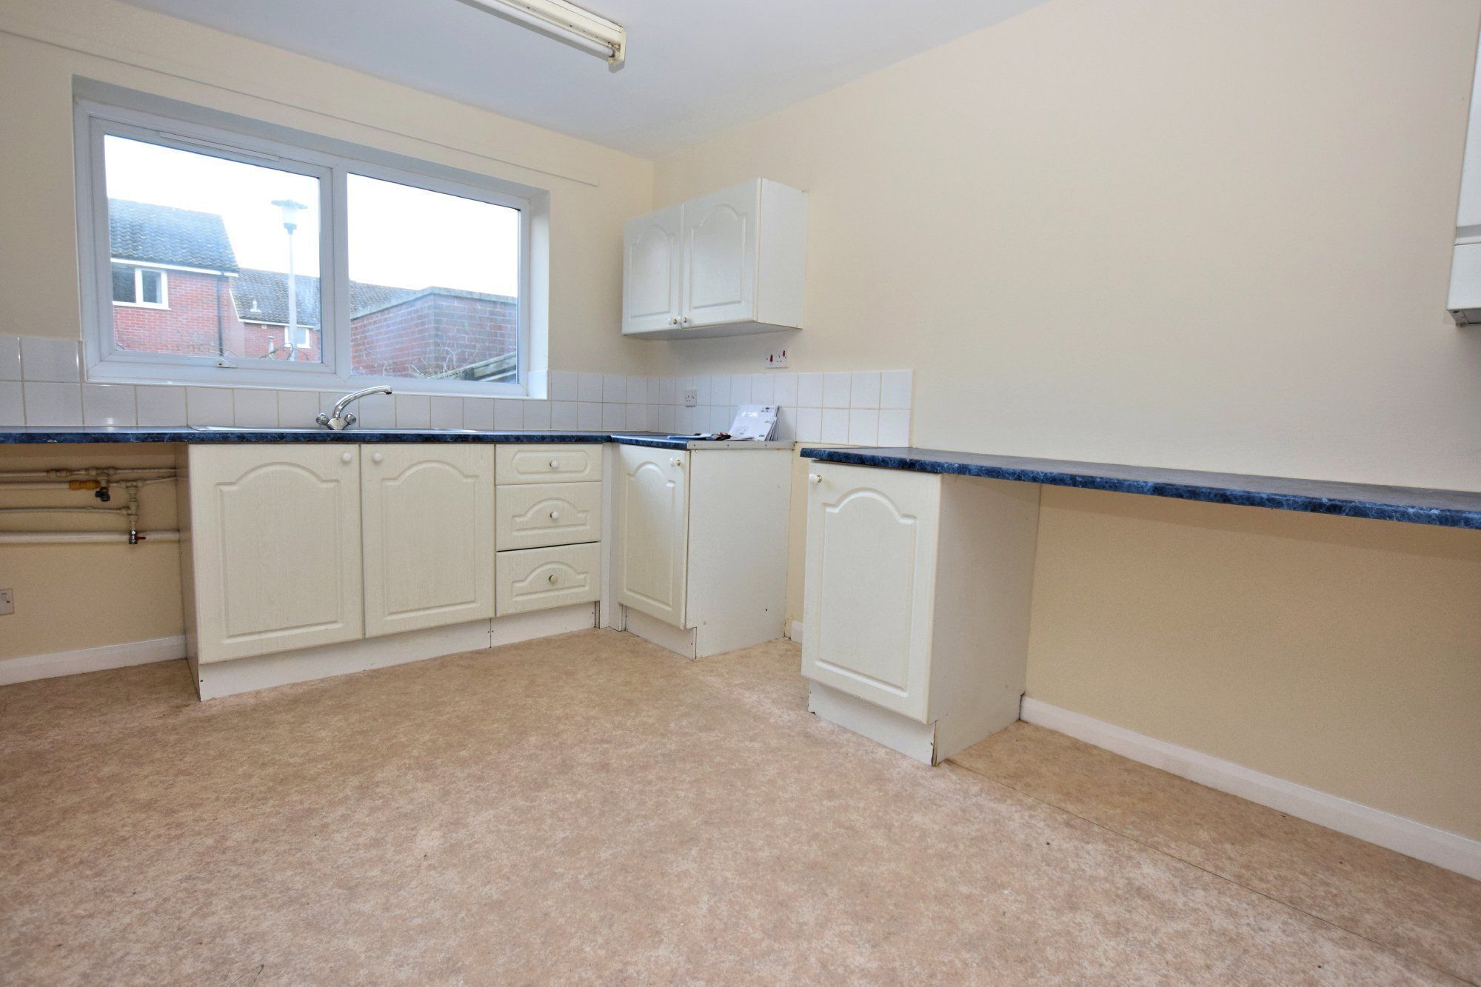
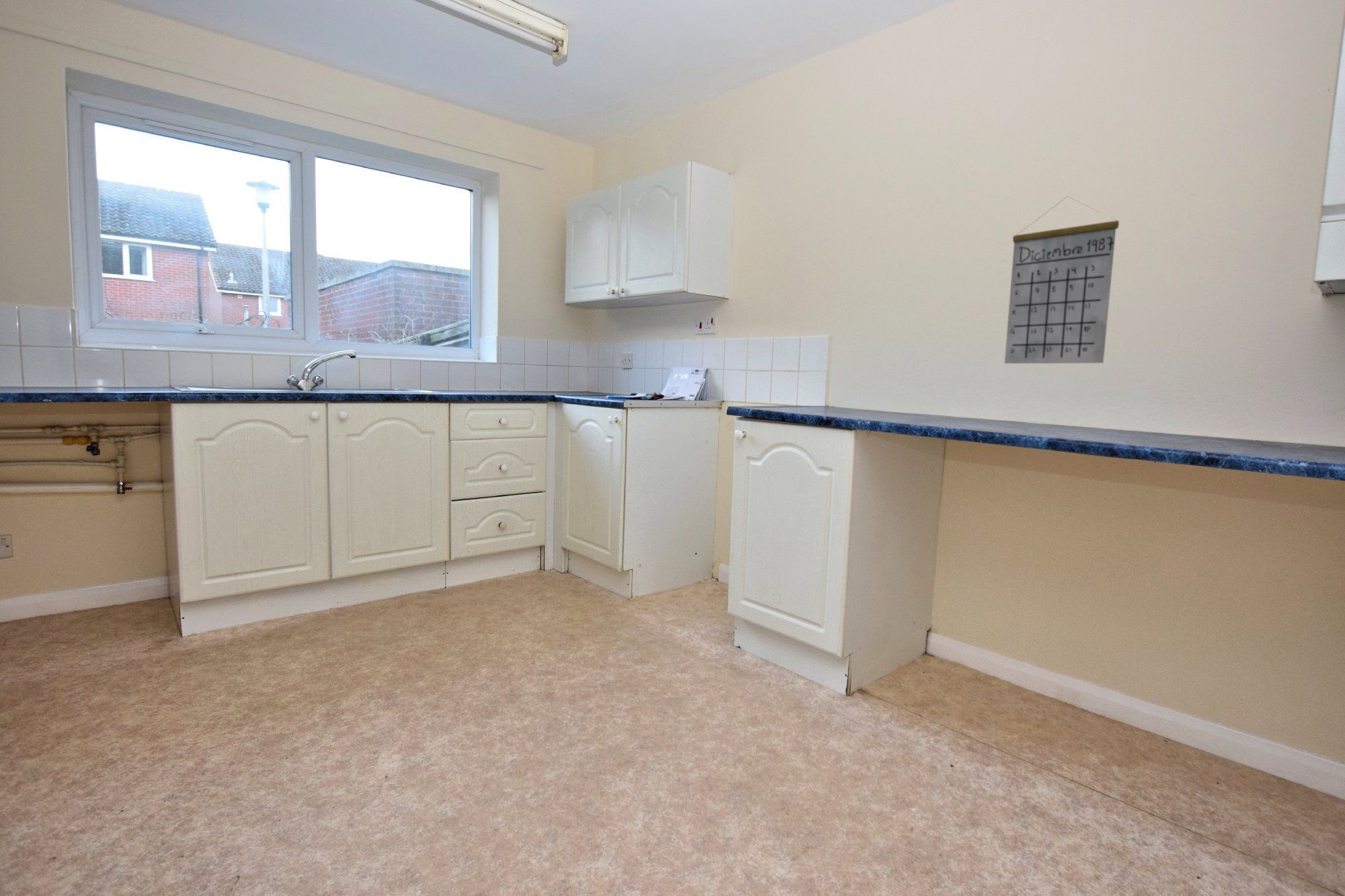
+ calendar (1059, 280)
